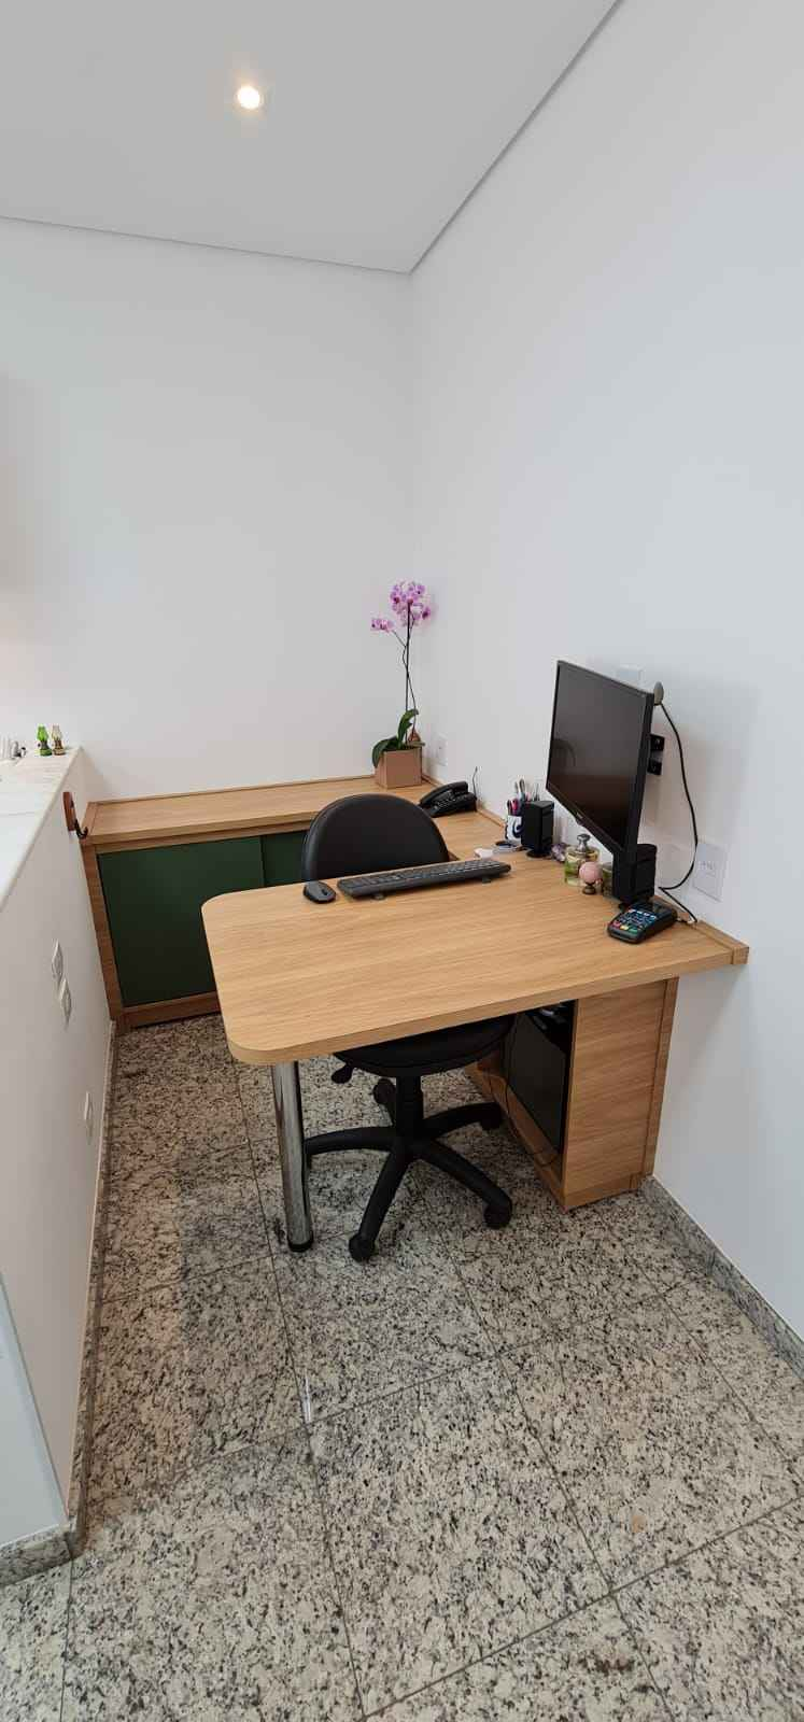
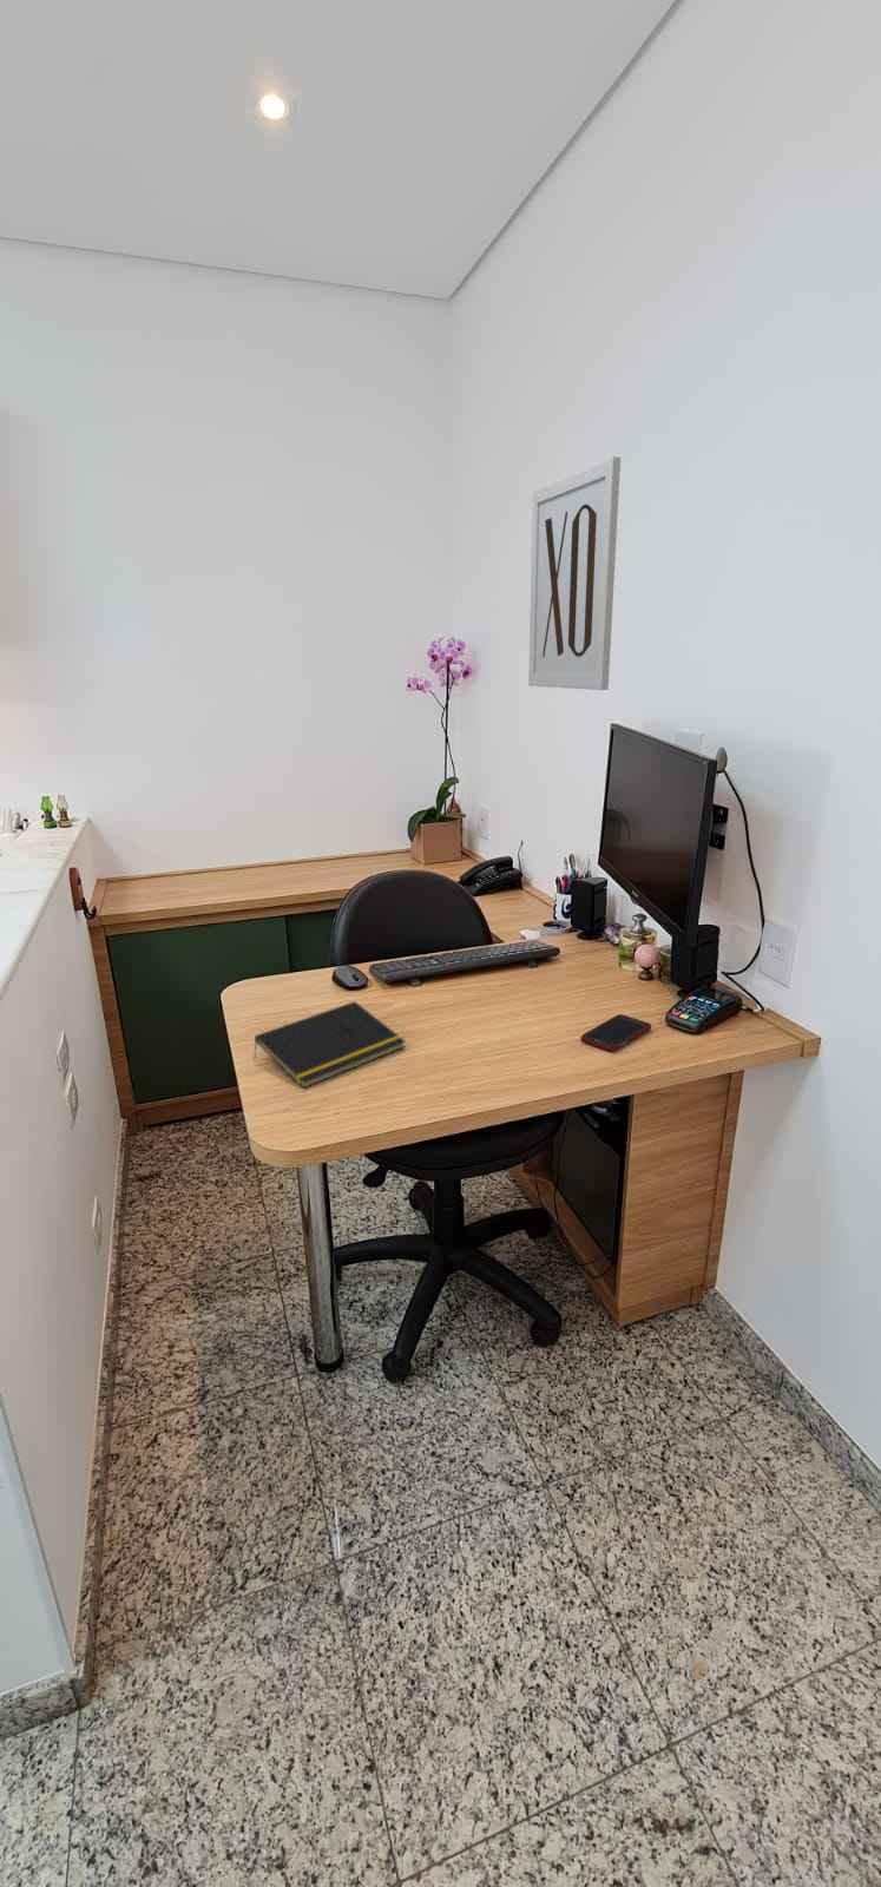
+ notepad (330, 1040)
+ wall art (568, 585)
+ cell phone (616, 1033)
